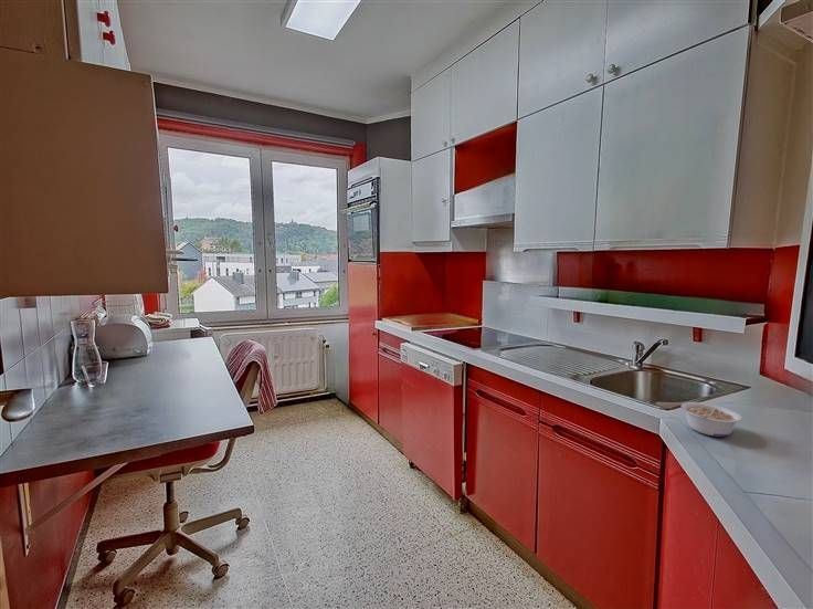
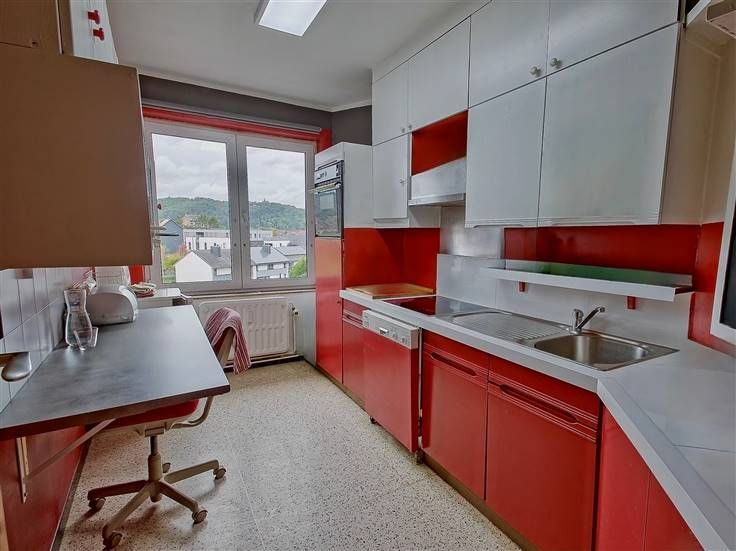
- legume (710, 419)
